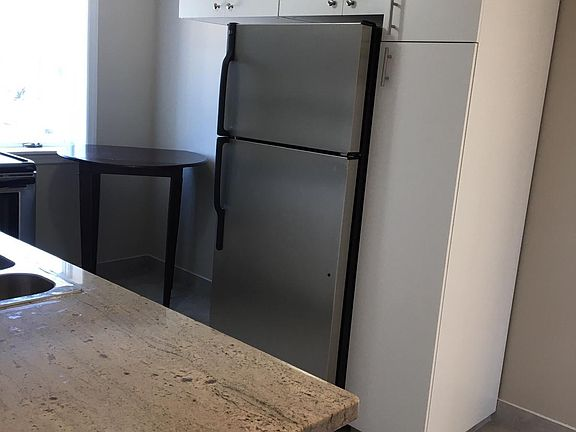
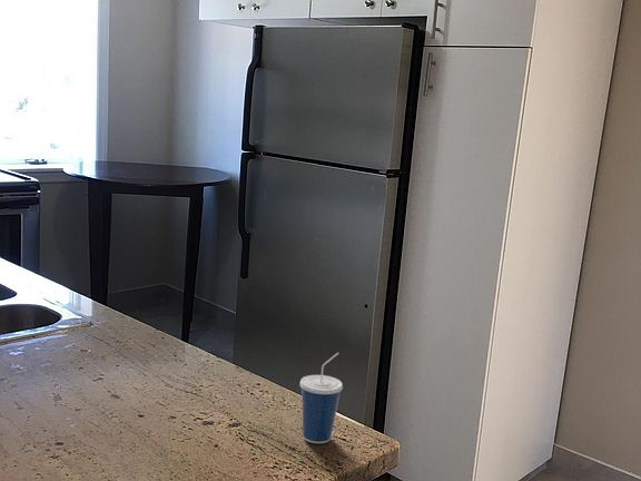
+ cup (319, 394)
